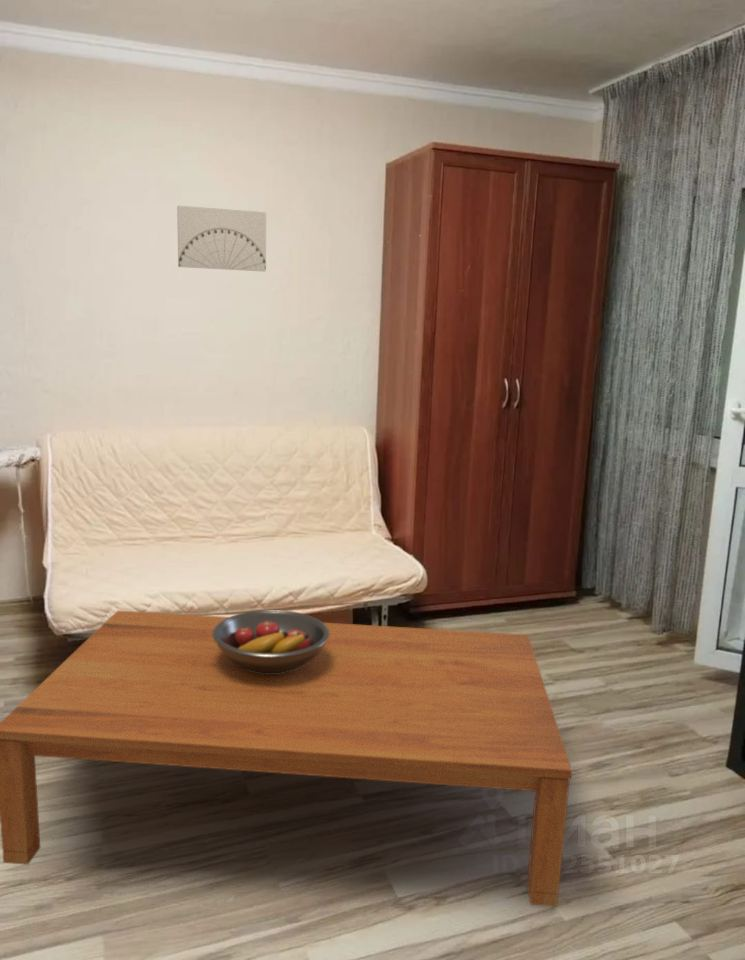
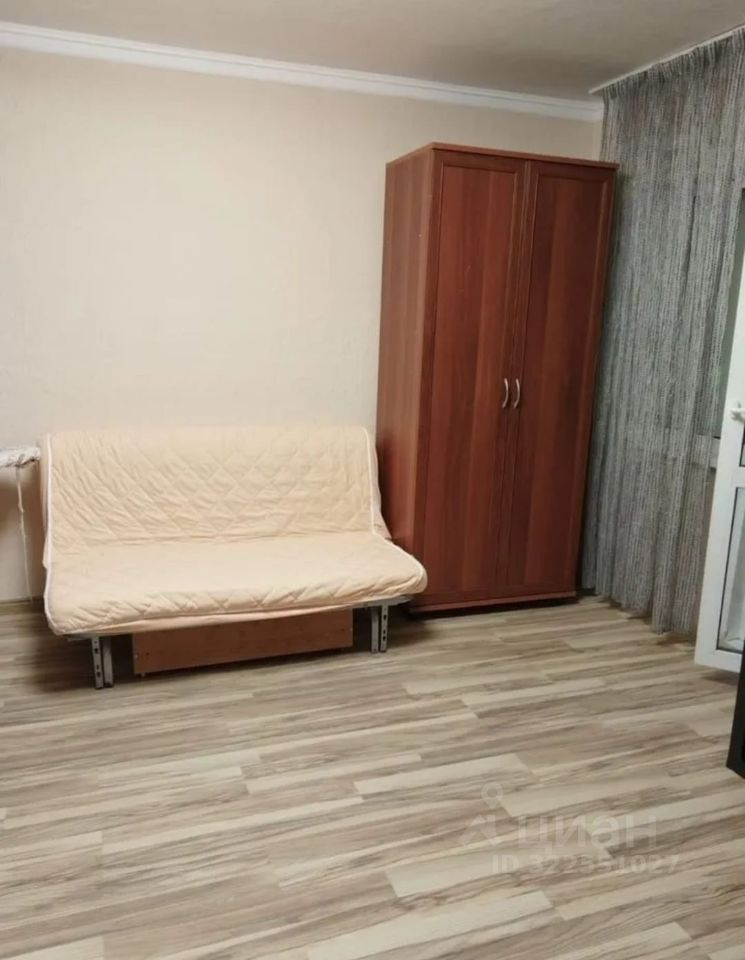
- fruit bowl (271, 641)
- wall art (222, 239)
- coffee table (300, 733)
